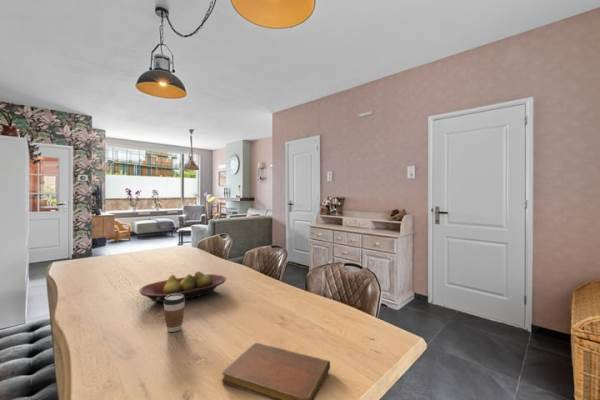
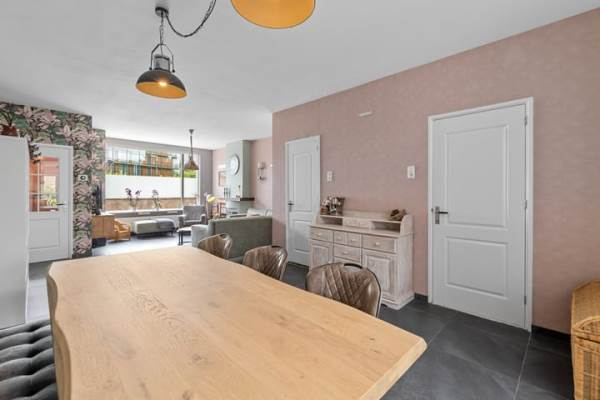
- coffee cup (174, 312)
- notebook (277, 370)
- fruit bowl (185, 284)
